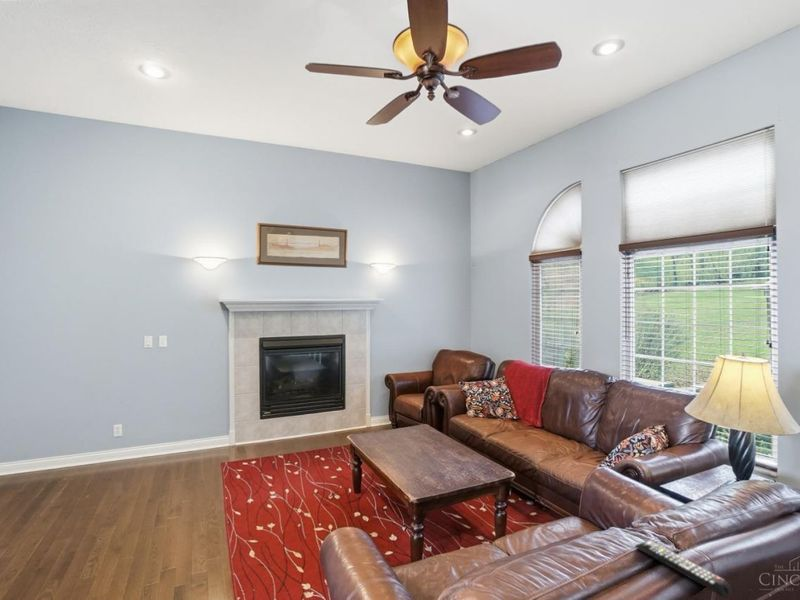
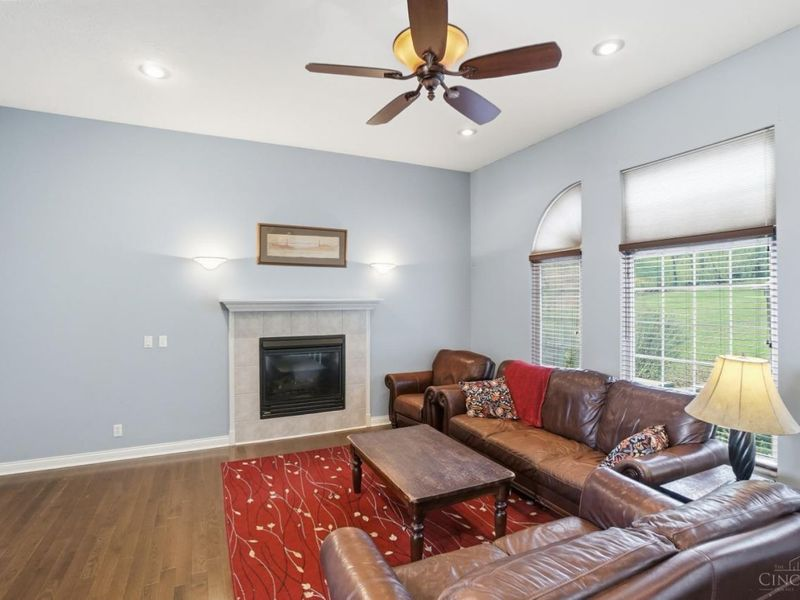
- remote control (679, 564)
